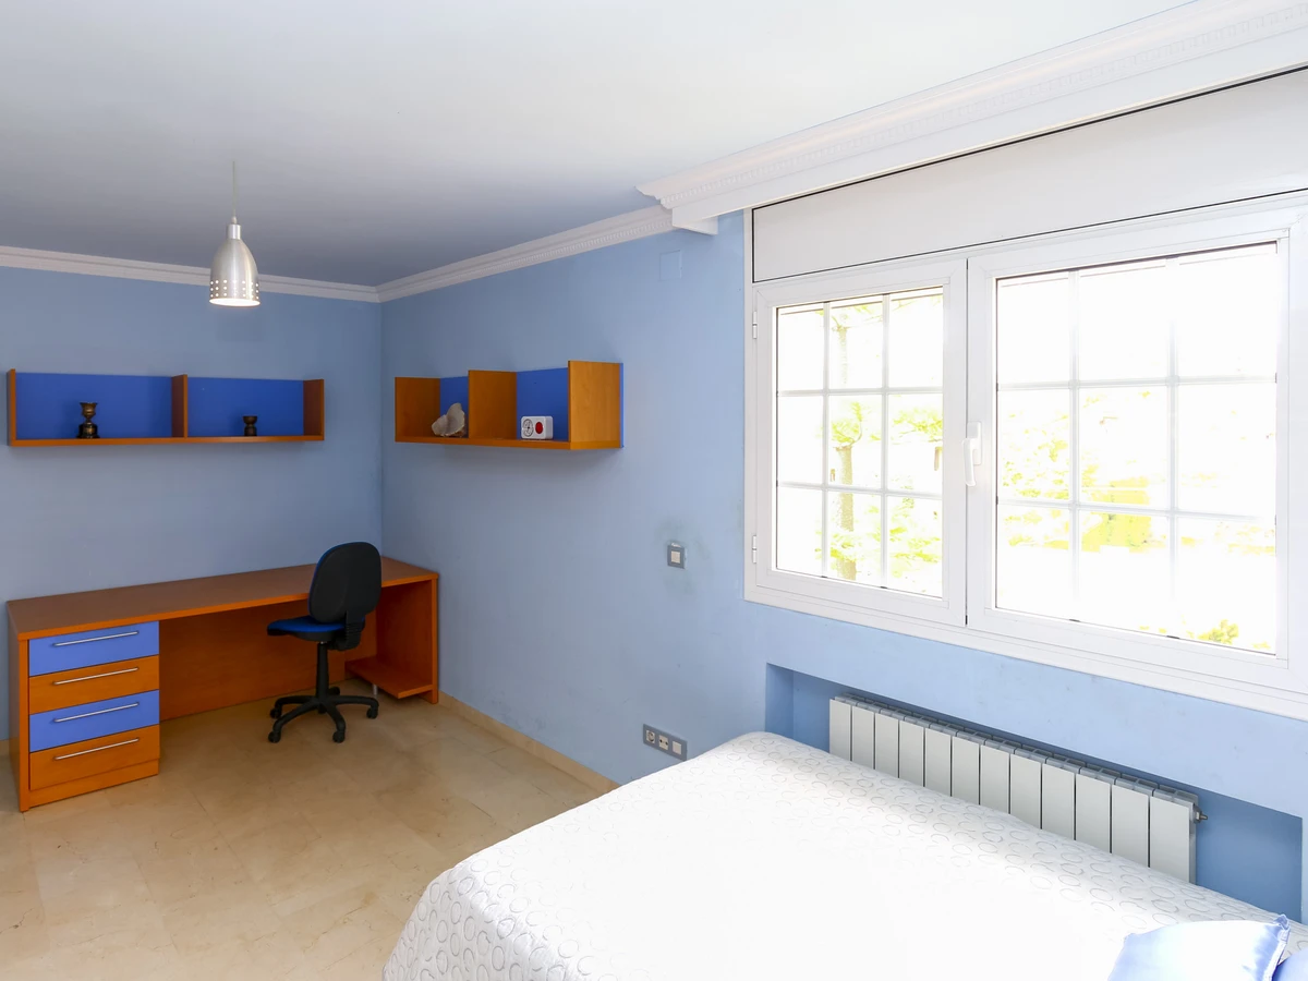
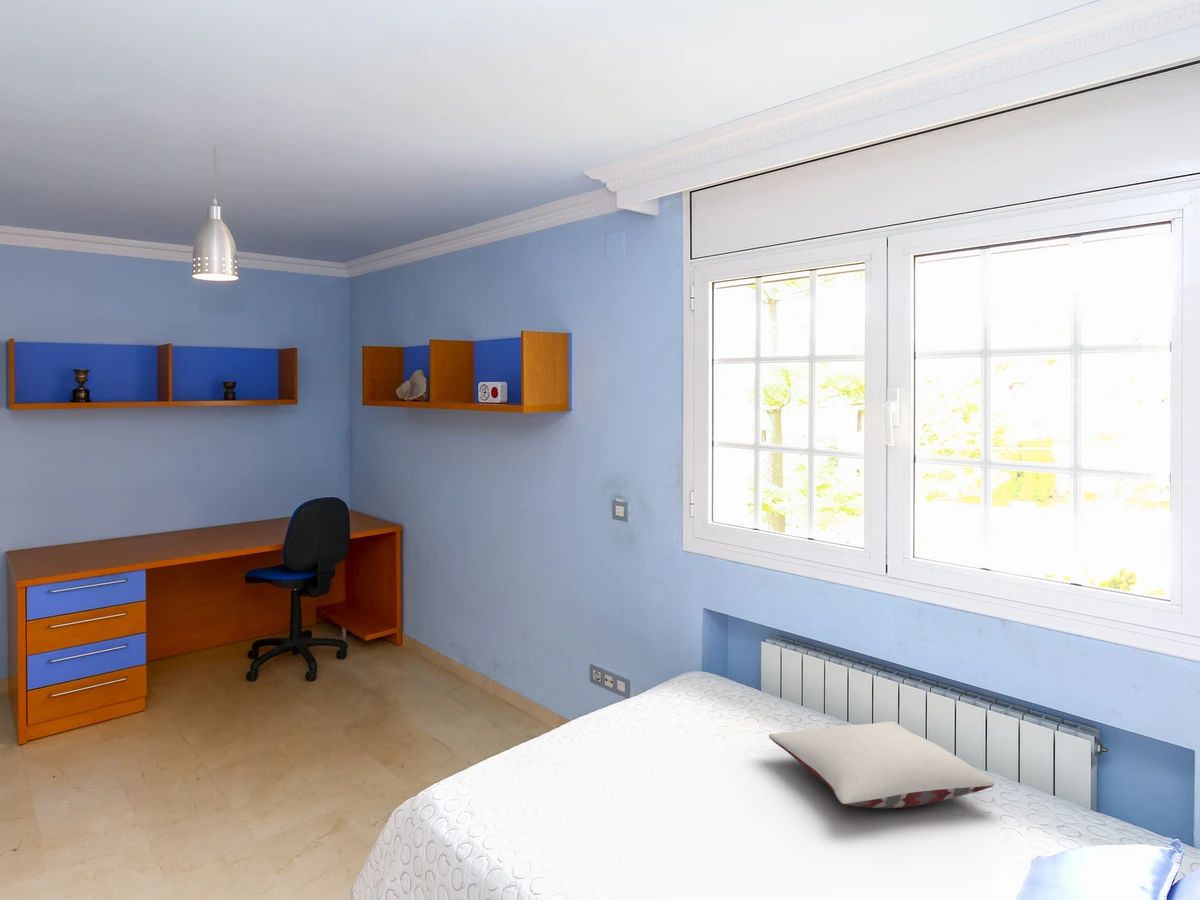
+ pillow (872, 757)
